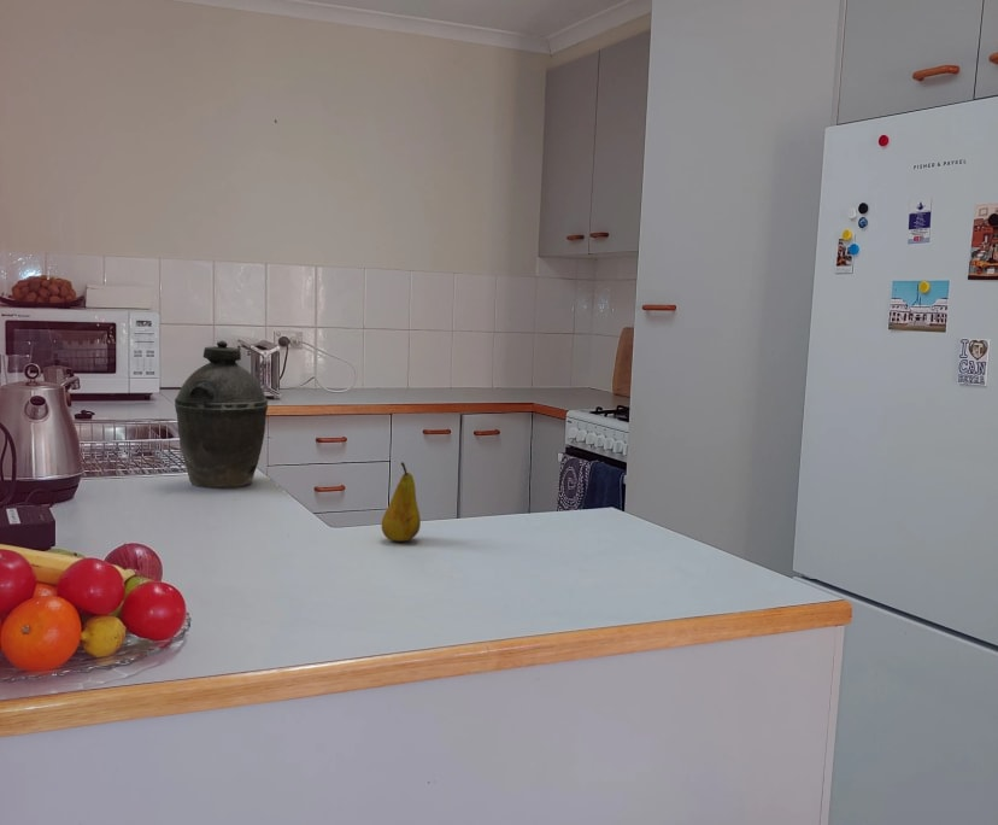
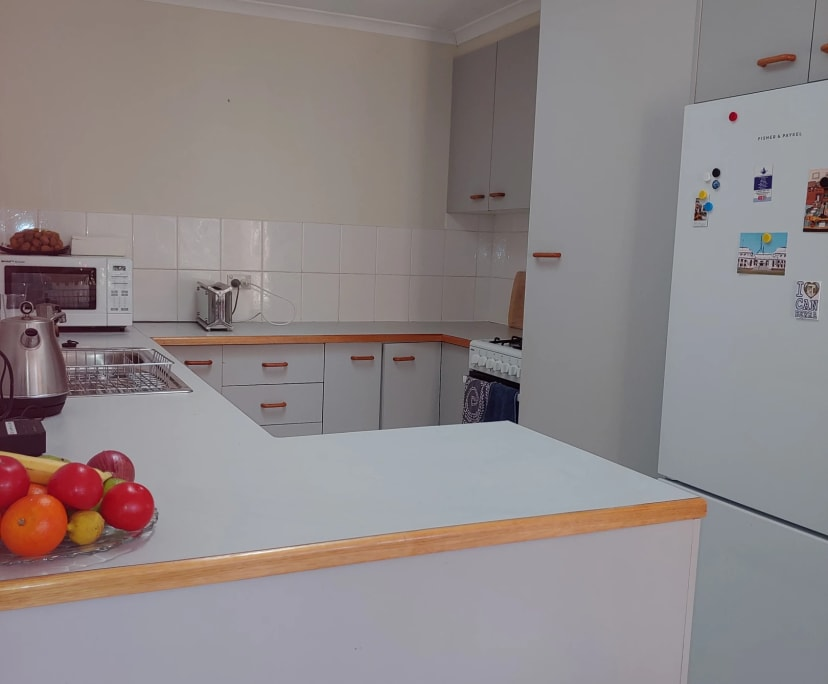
- fruit (401, 501)
- kettle (222, 413)
